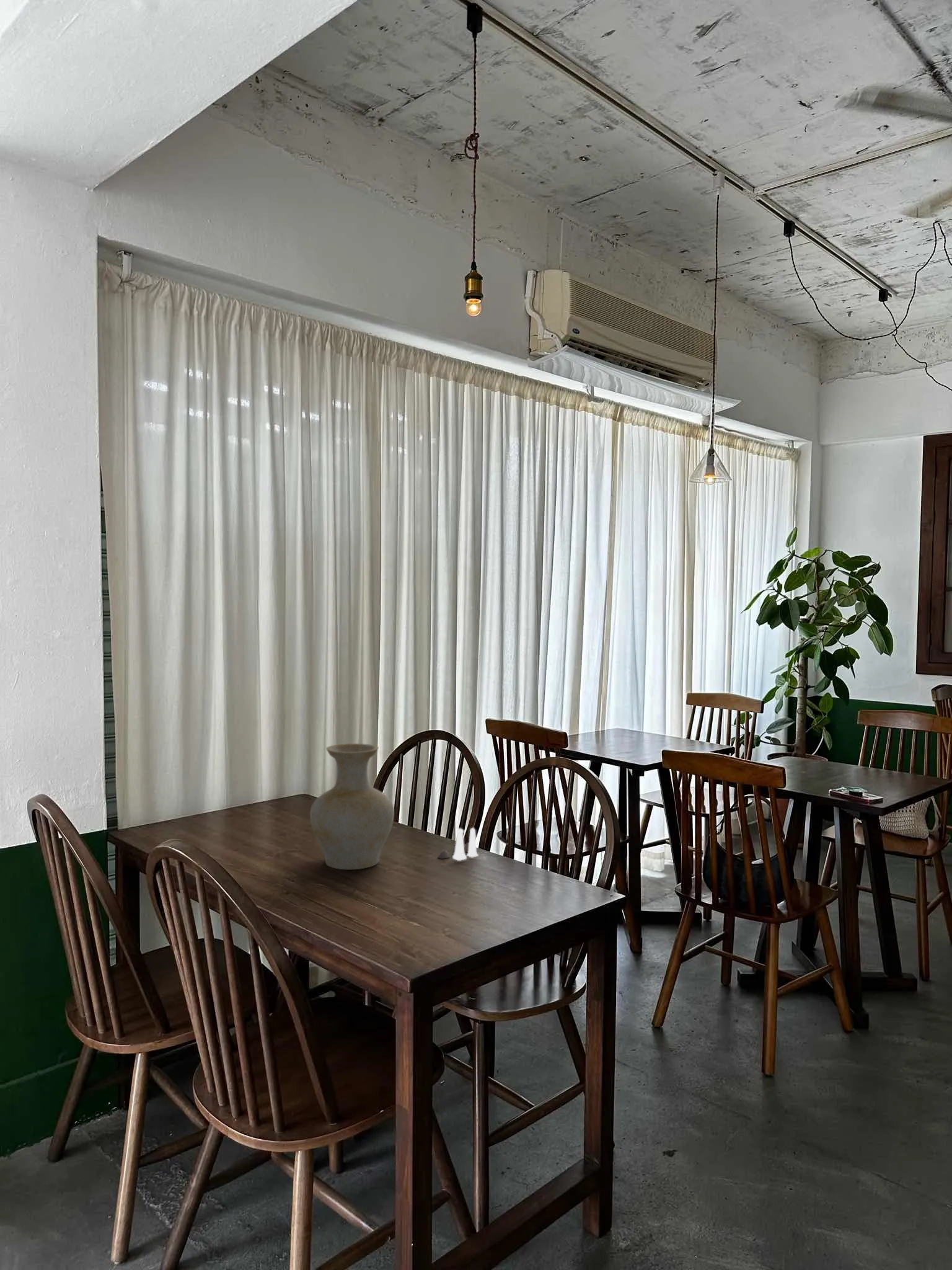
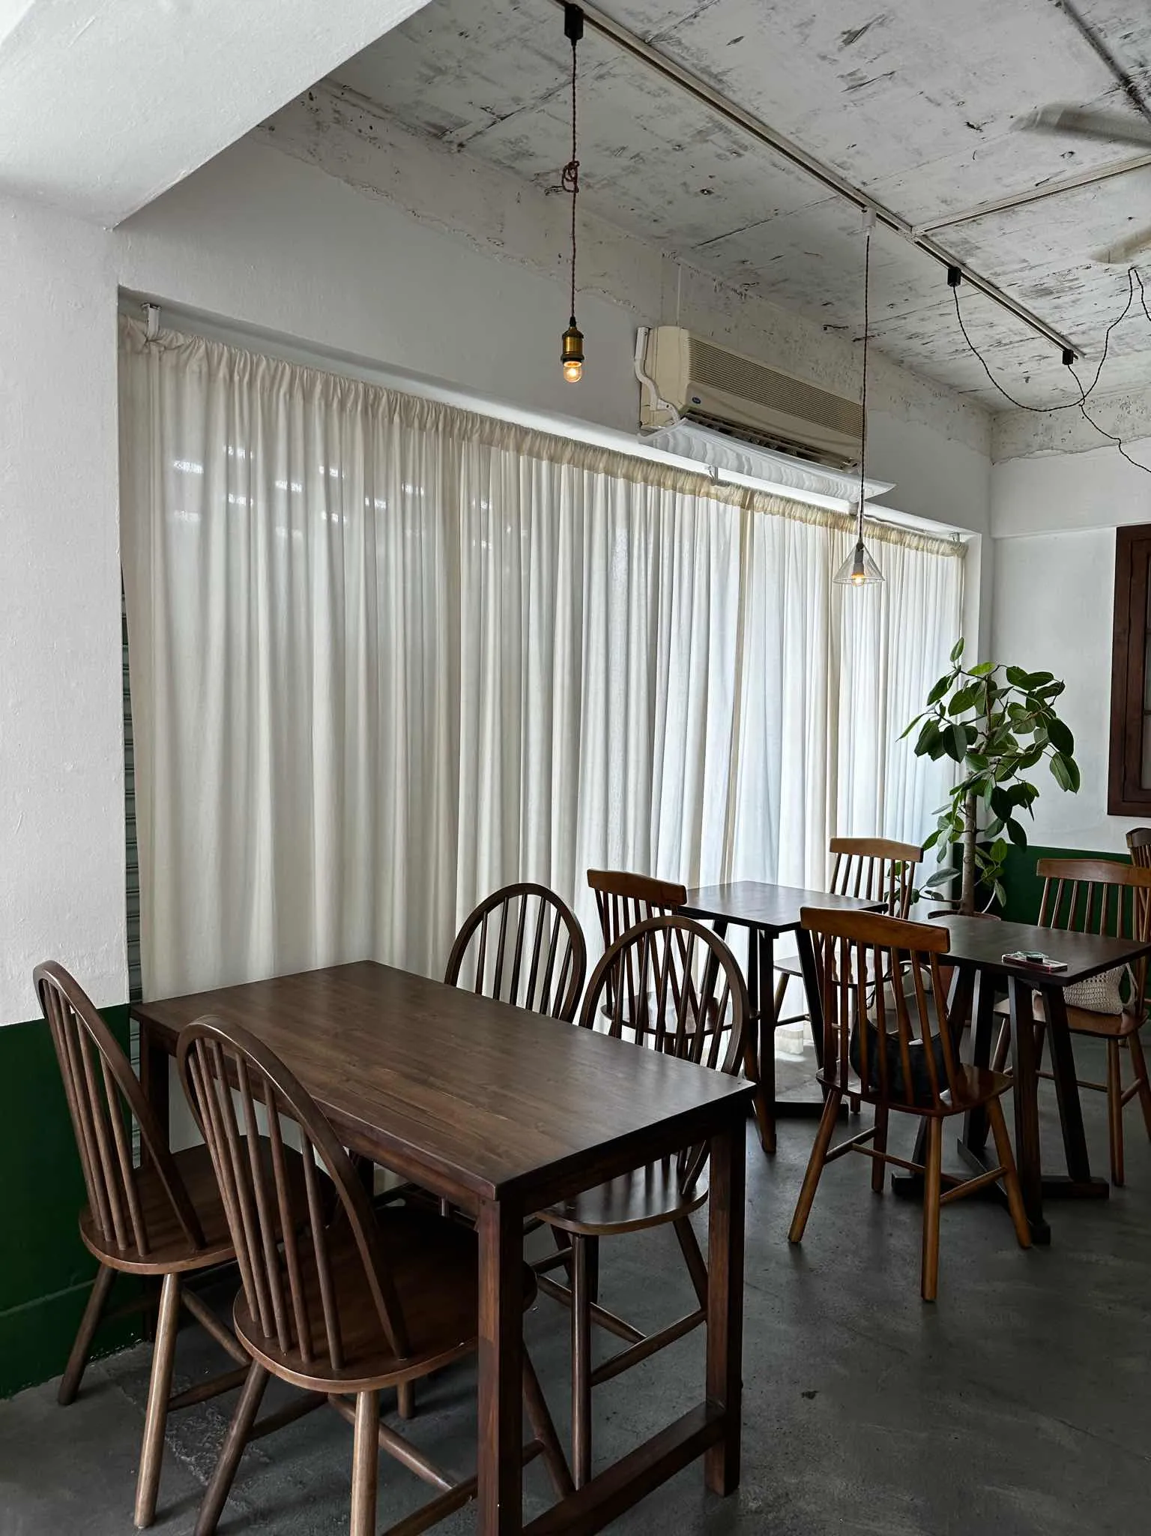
- vase (352, 804)
- salt and pepper shaker set (460, 841)
